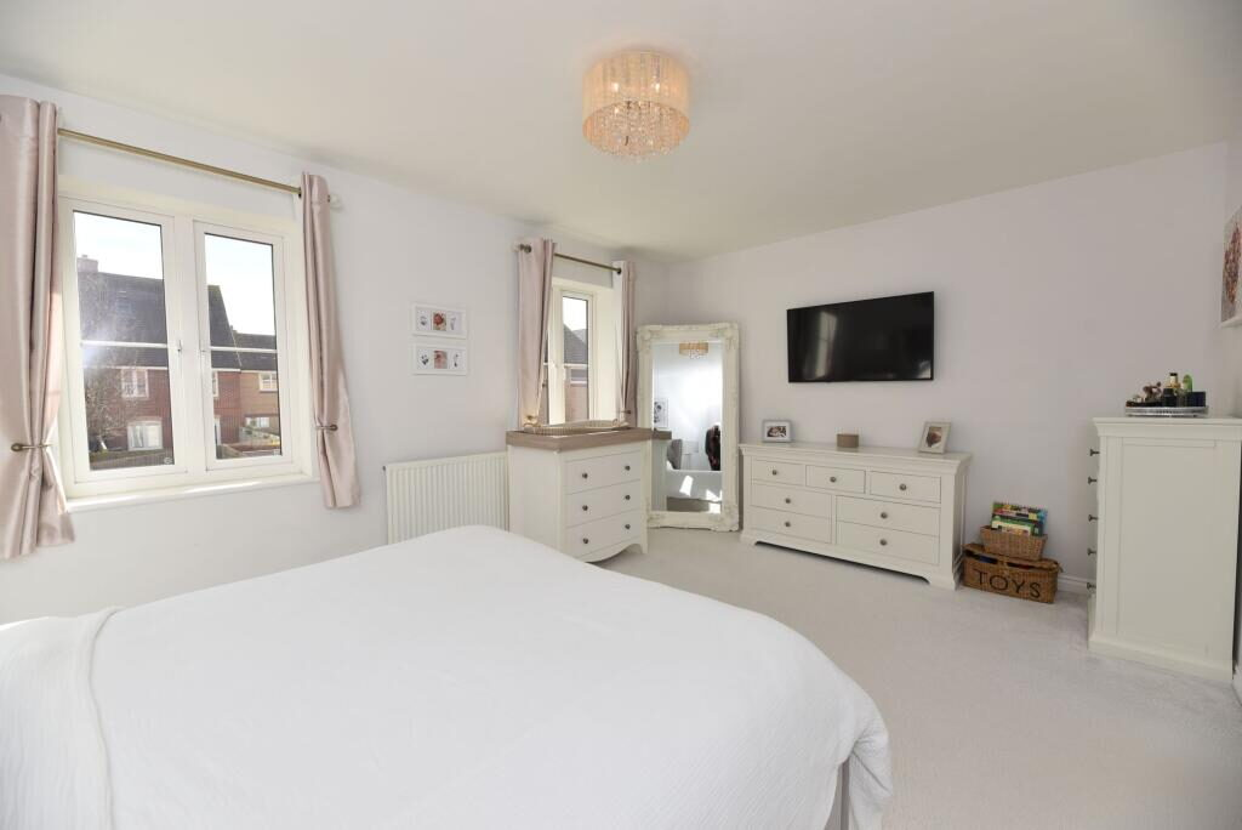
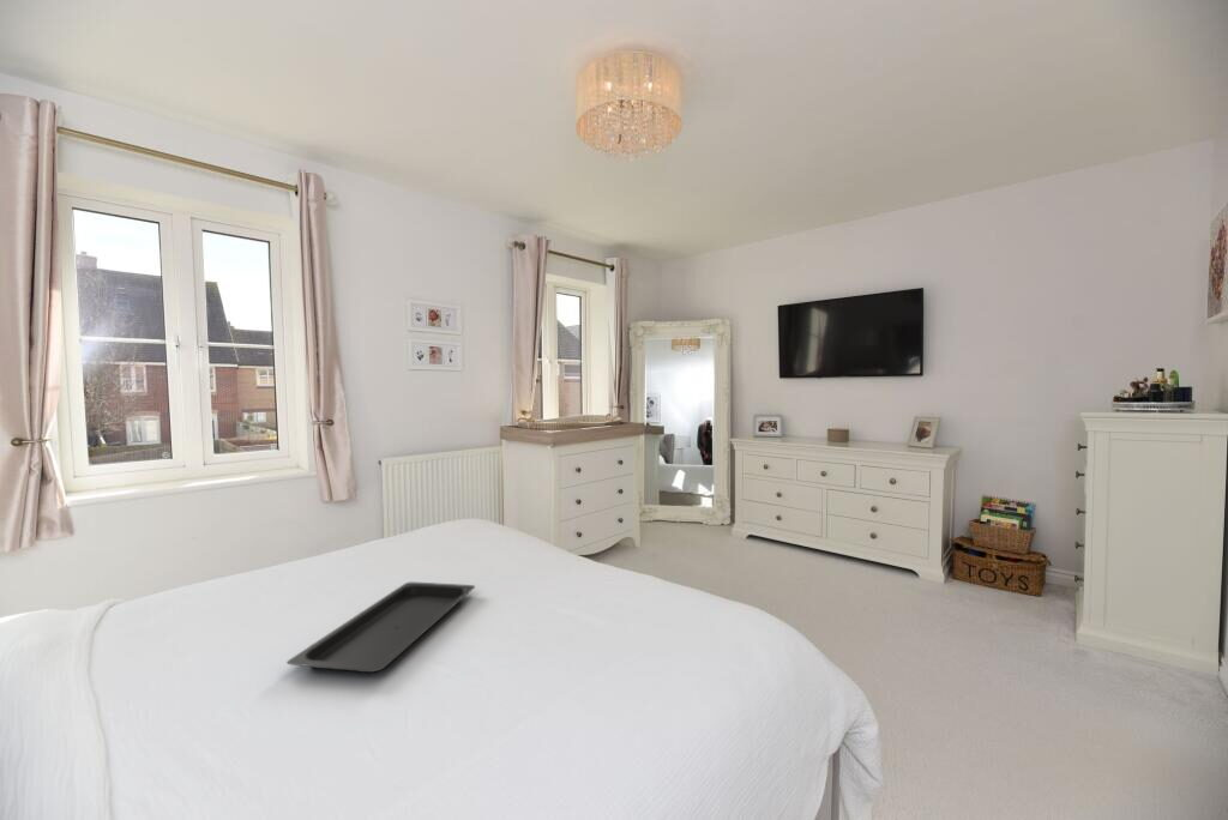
+ serving tray (396, 622)
